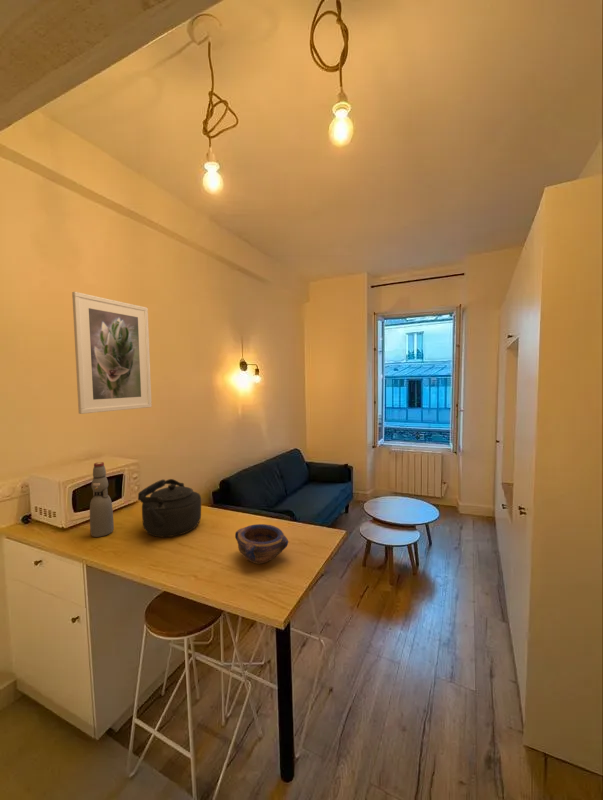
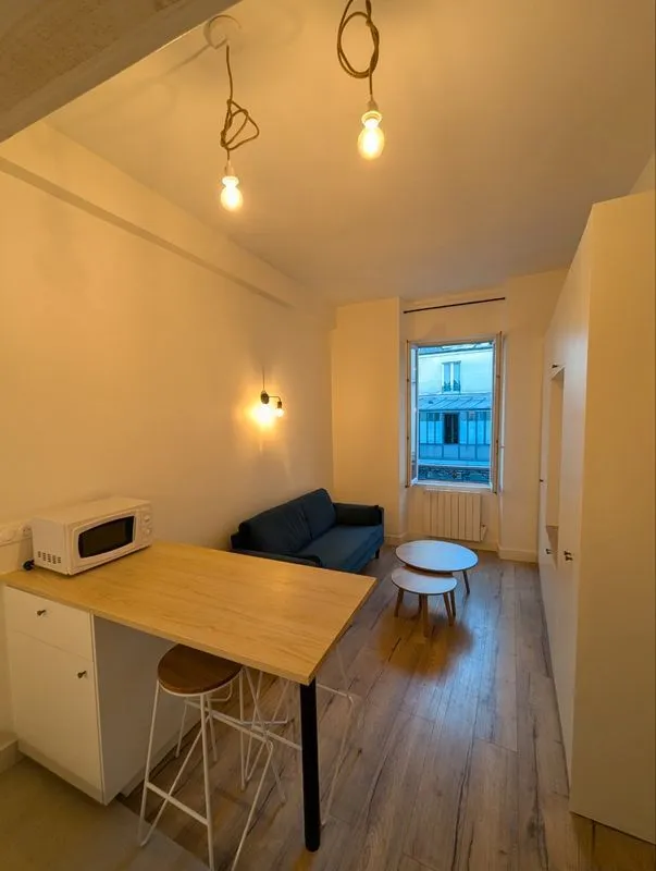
- kettle (170, 506)
- bowl (261, 544)
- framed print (116, 355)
- bottle (100, 498)
